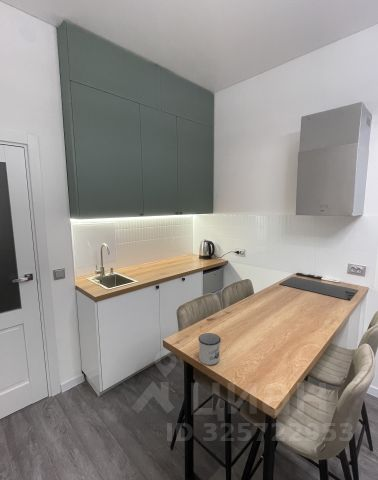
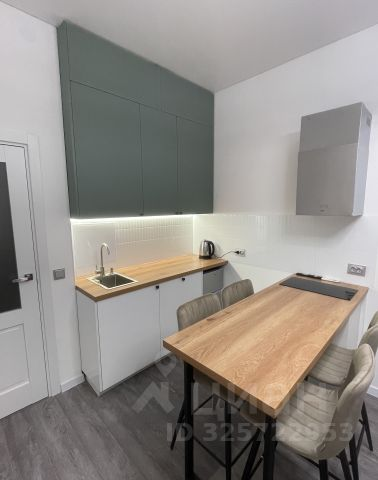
- mug (211, 347)
